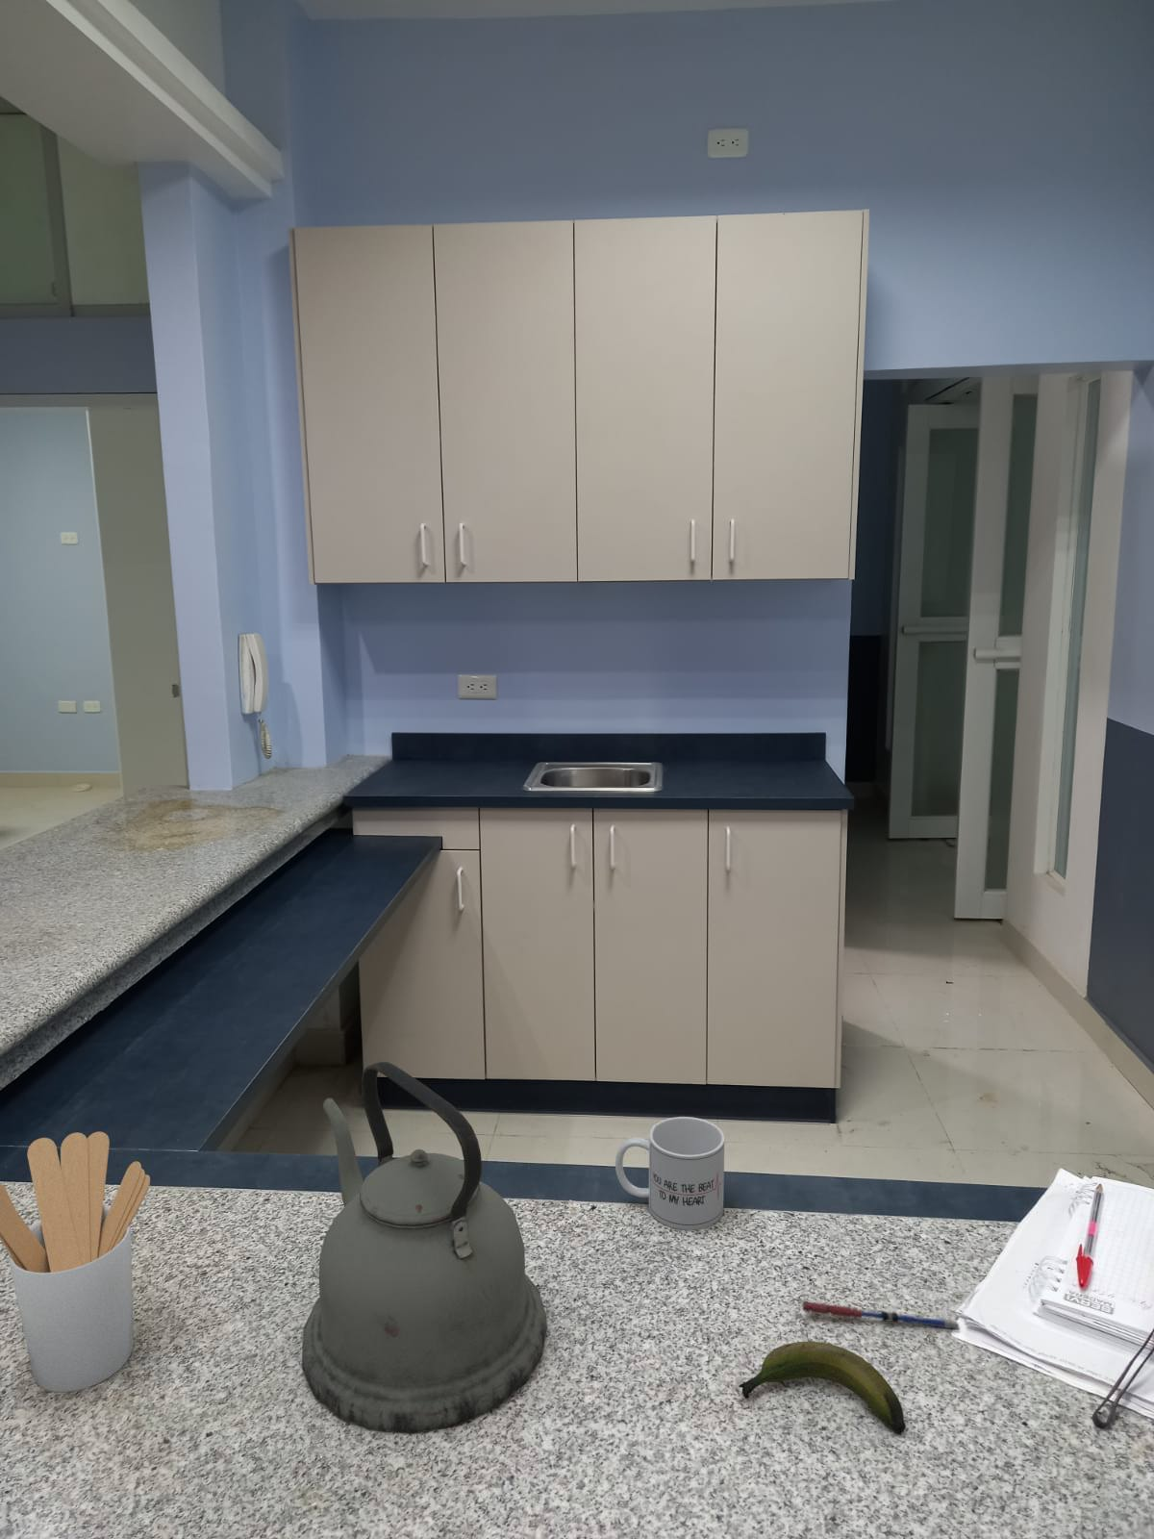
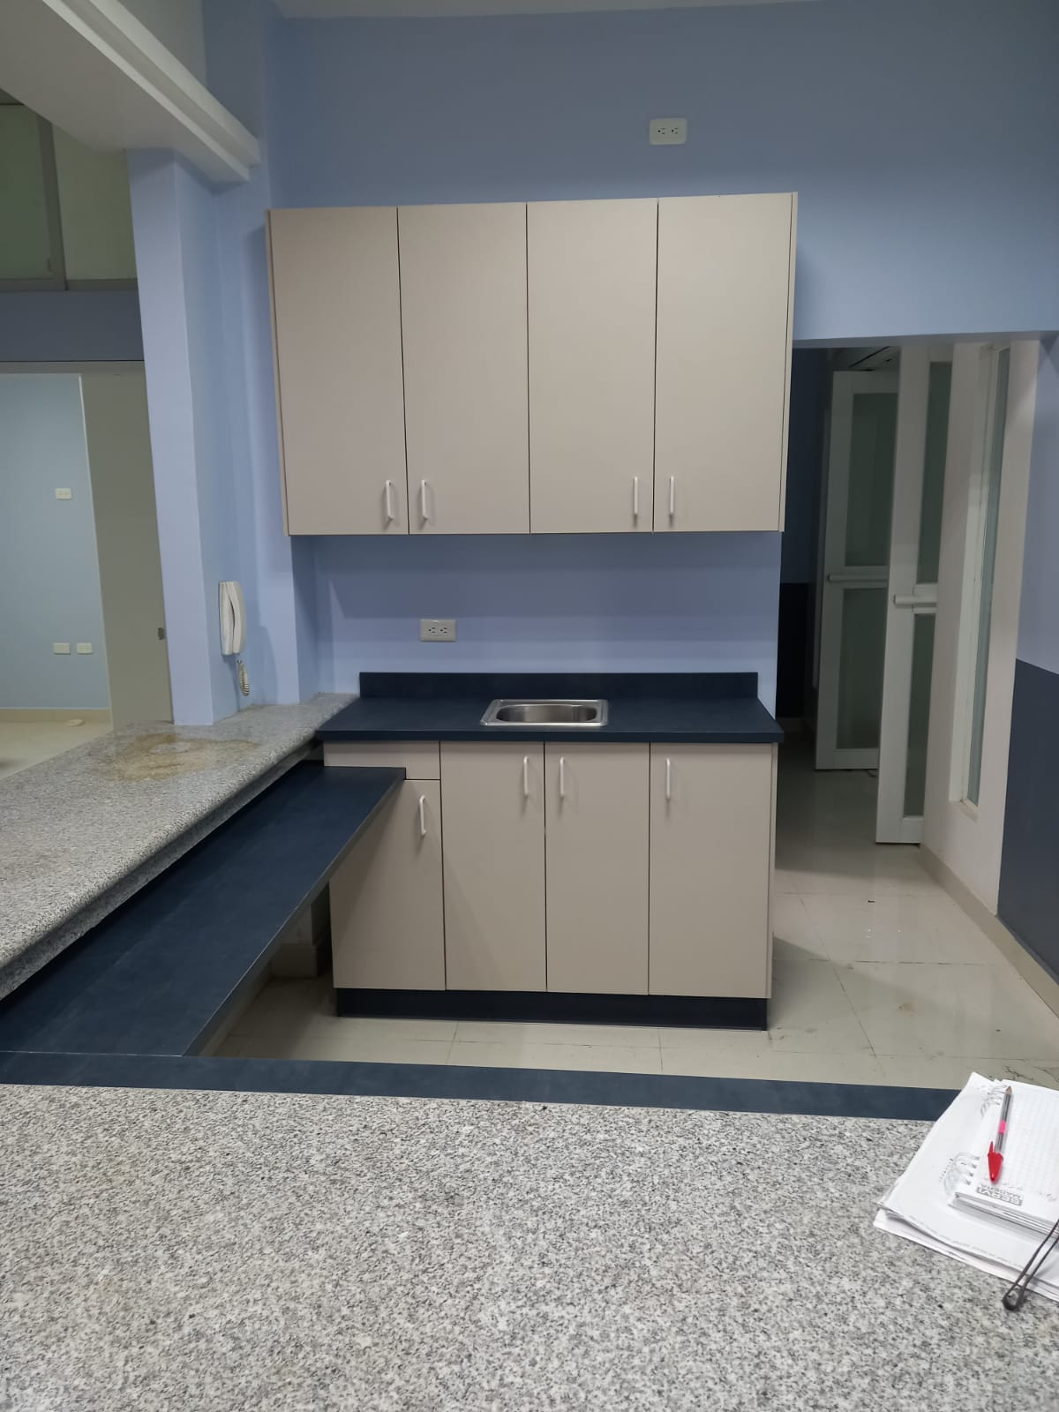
- mug (668, 1169)
- pen (879, 1314)
- utensil holder (74, 1252)
- banana (817, 1378)
- kettle (407, 1211)
